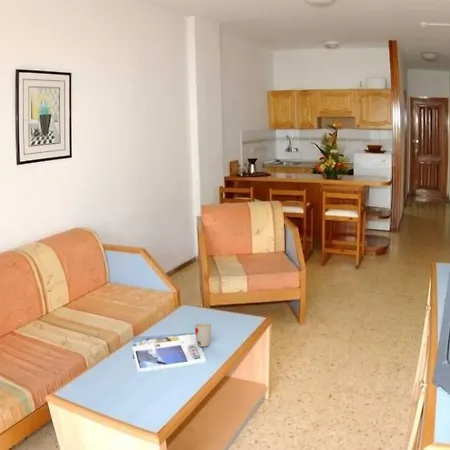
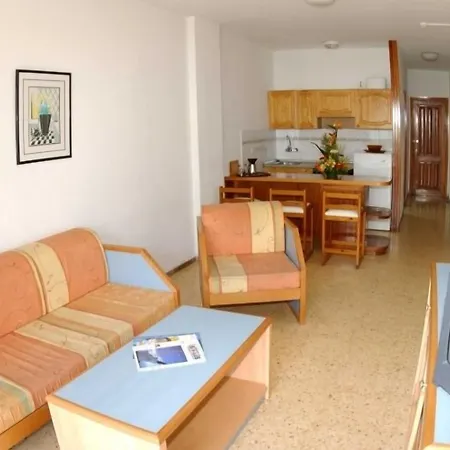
- cup (203, 335)
